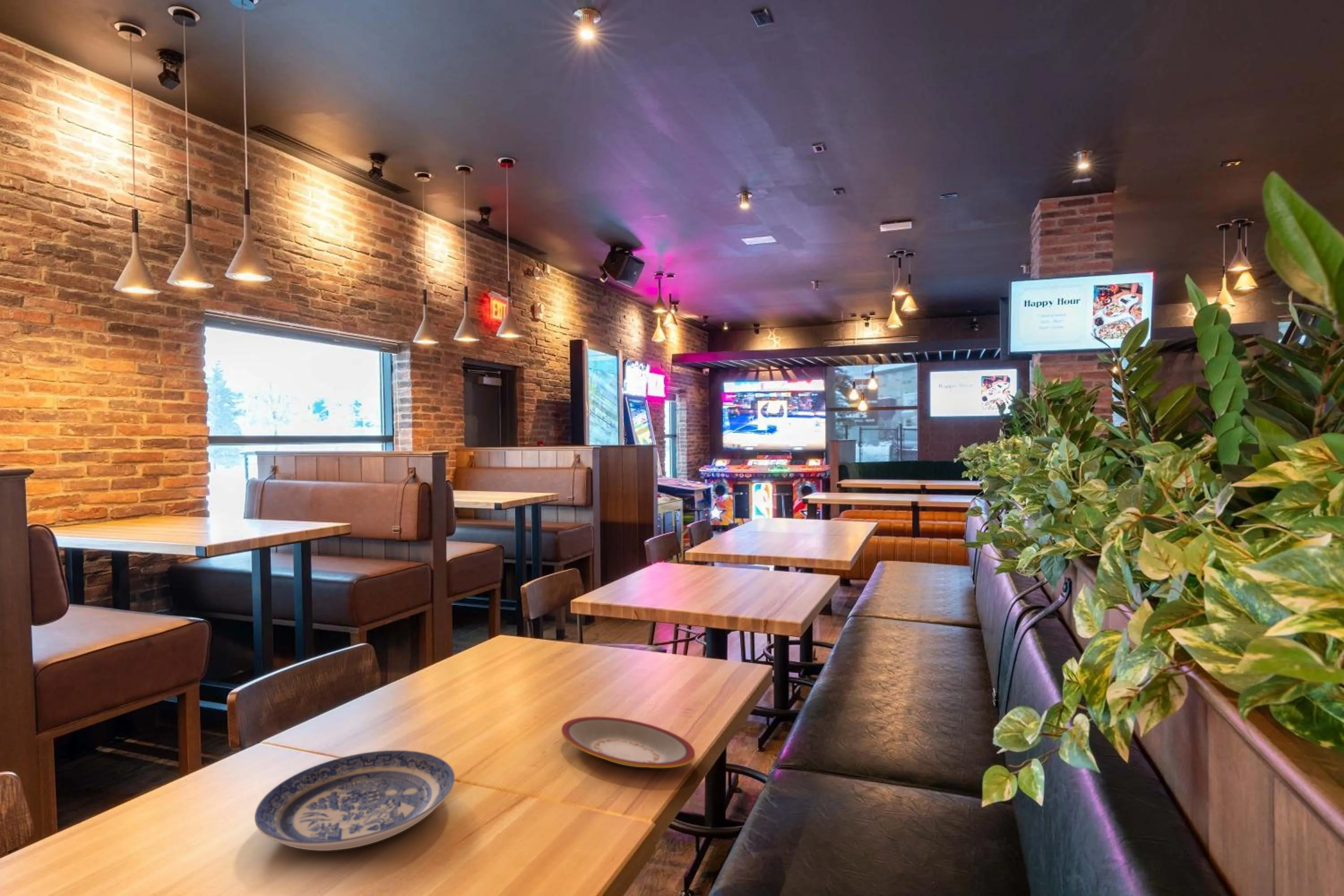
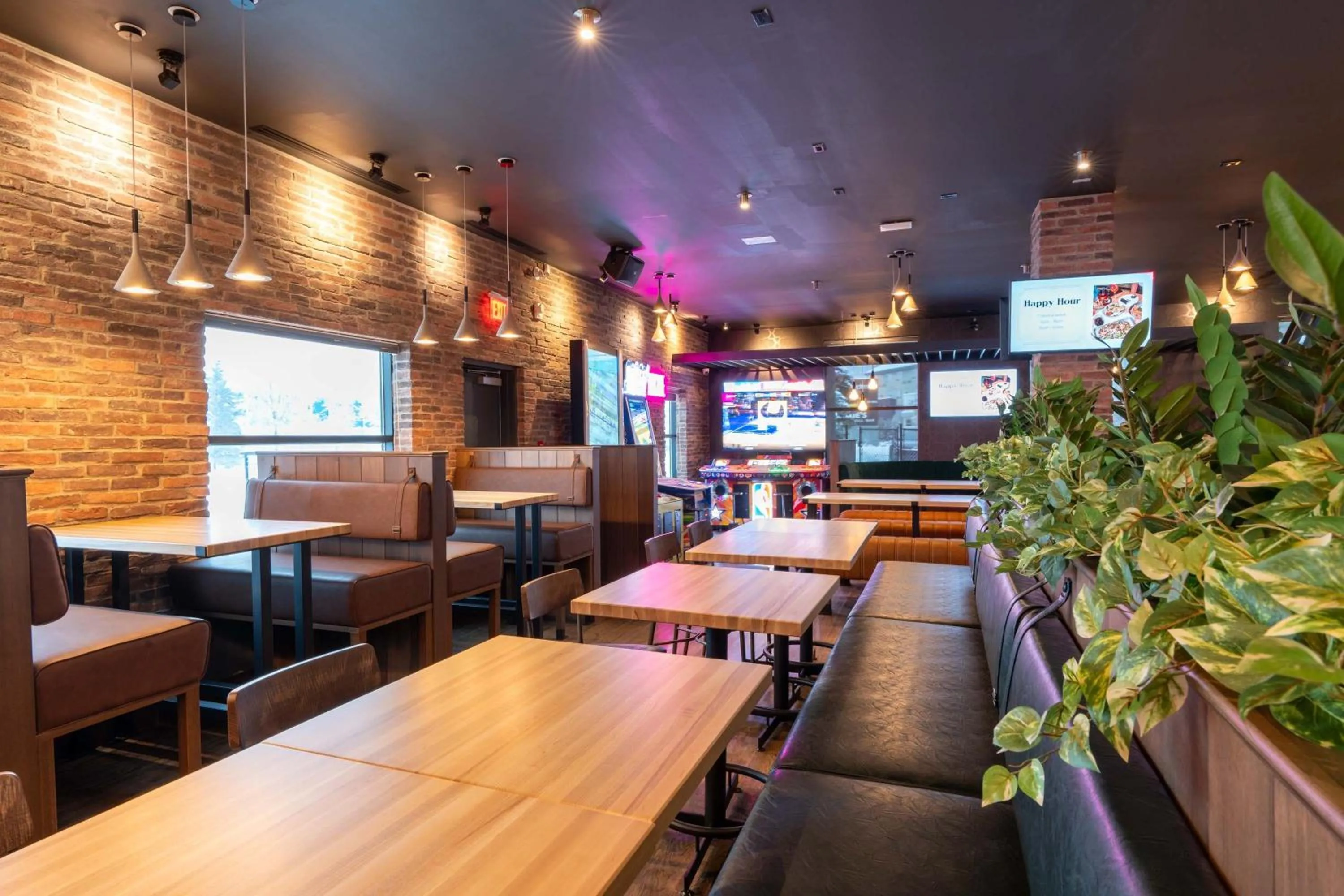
- plate (625, 746)
- plate (360, 803)
